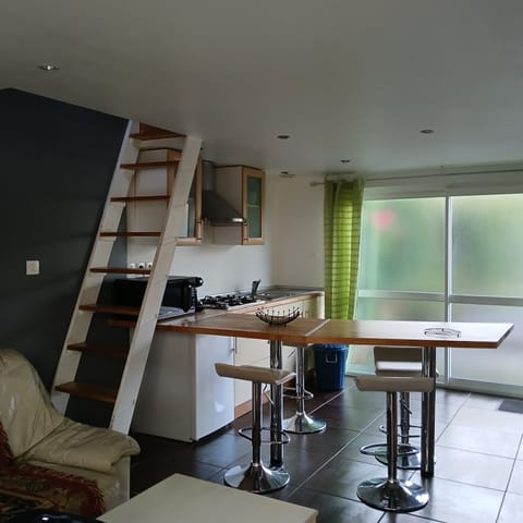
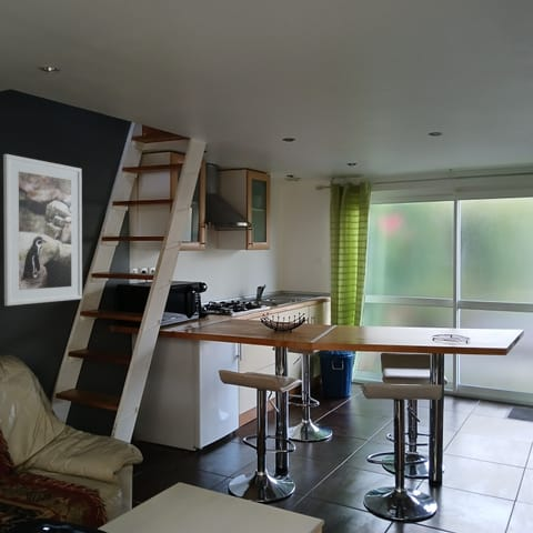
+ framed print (46, 232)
